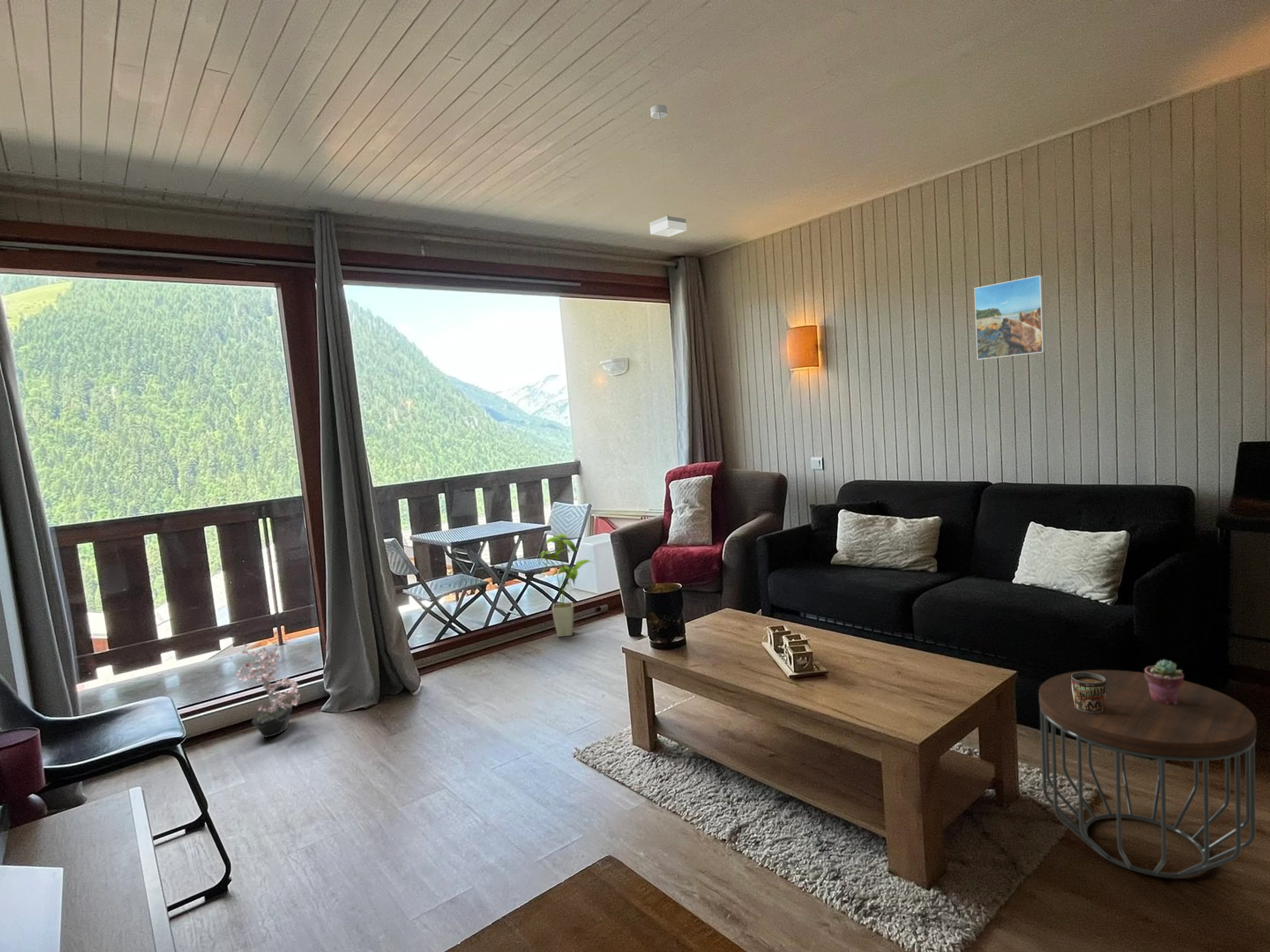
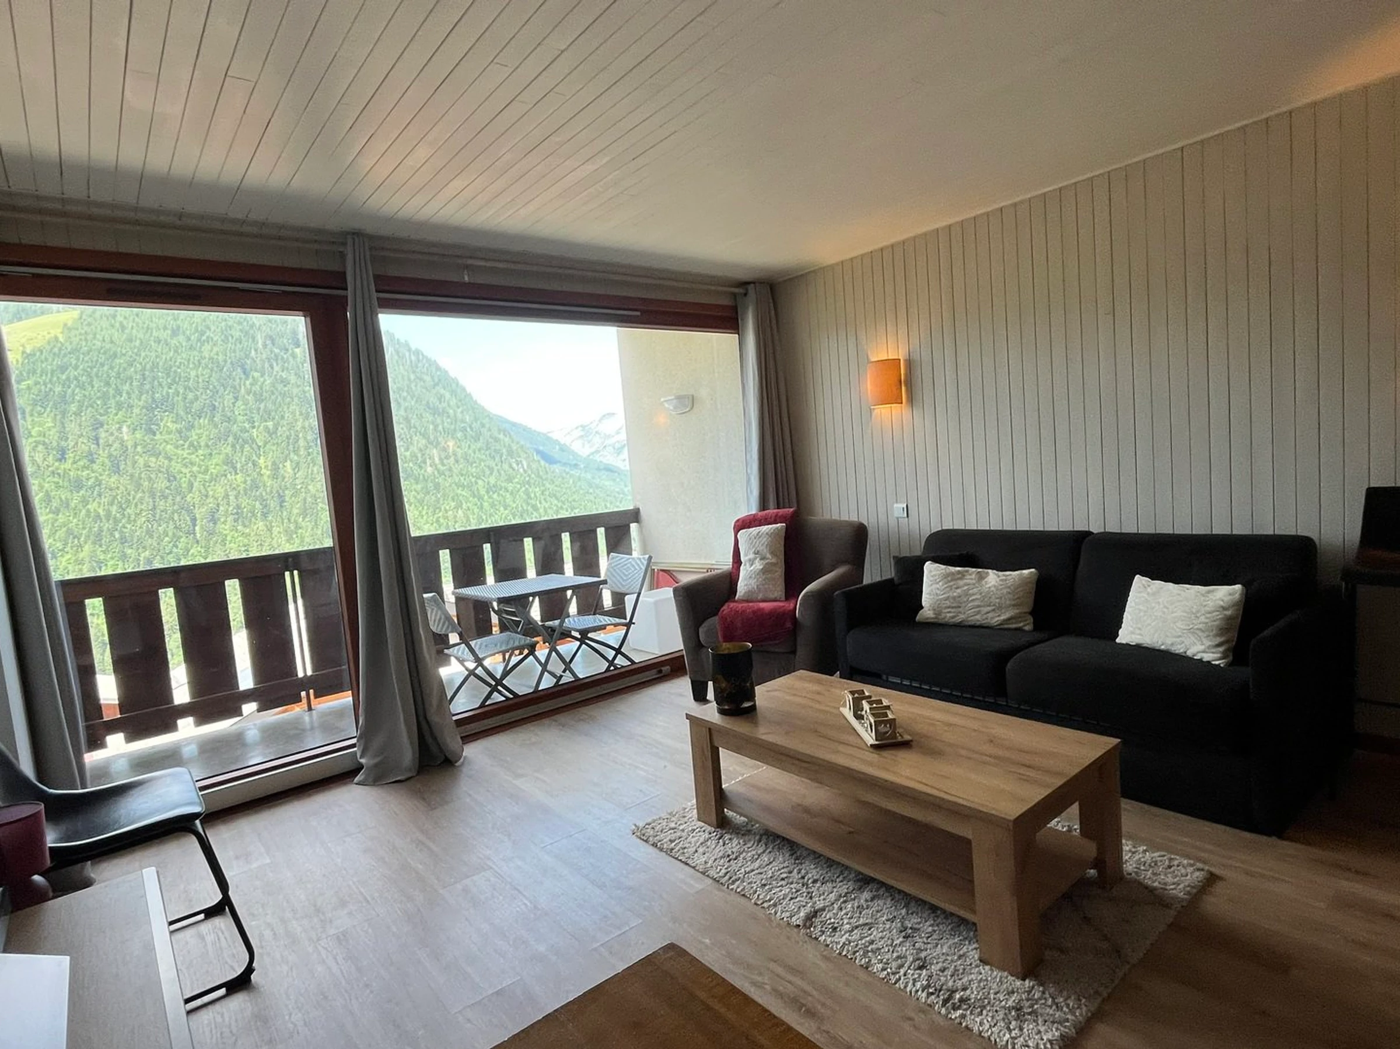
- potted plant (269, 692)
- pendant lamp (664, 171)
- house plant (568, 584)
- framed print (1009, 319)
- mug (1088, 689)
- side table (1126, 775)
- potted succulent (1164, 679)
